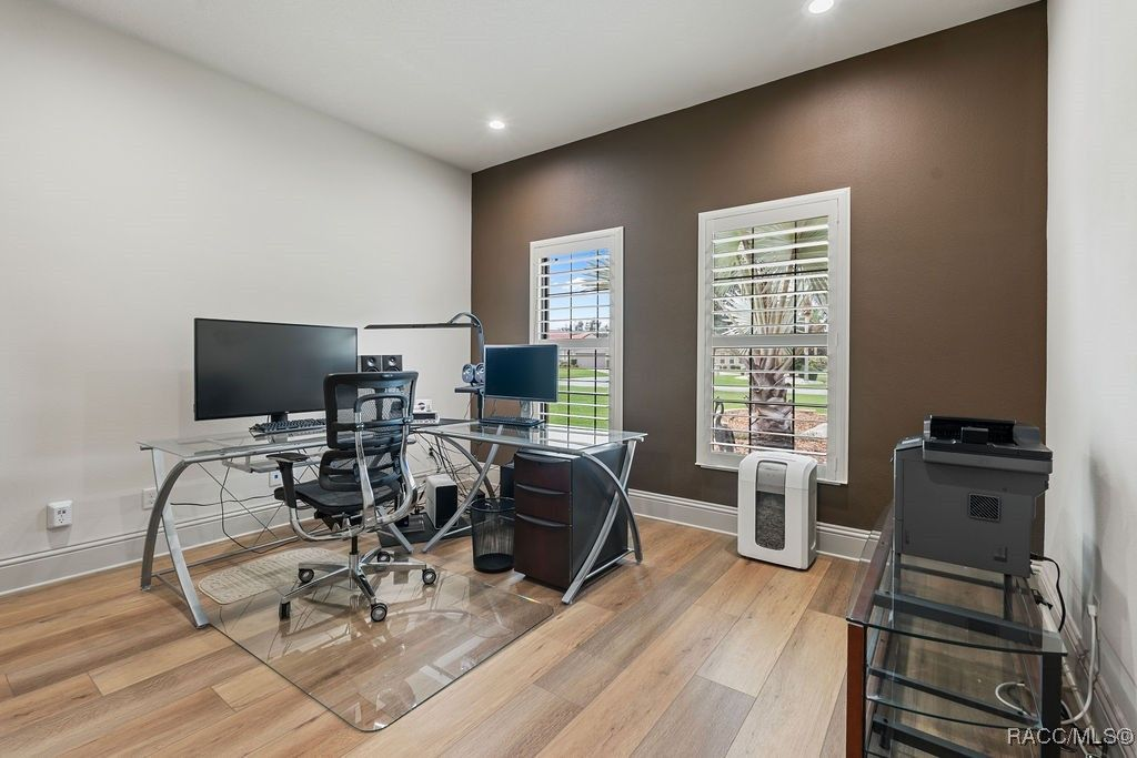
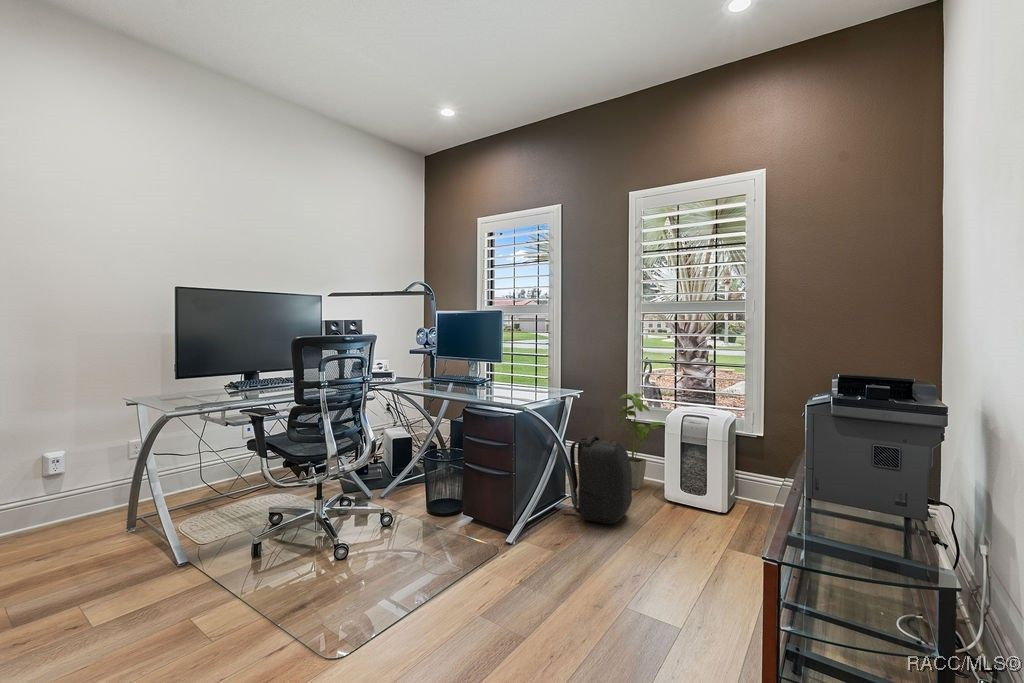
+ backpack (597, 476)
+ house plant (639, 441)
